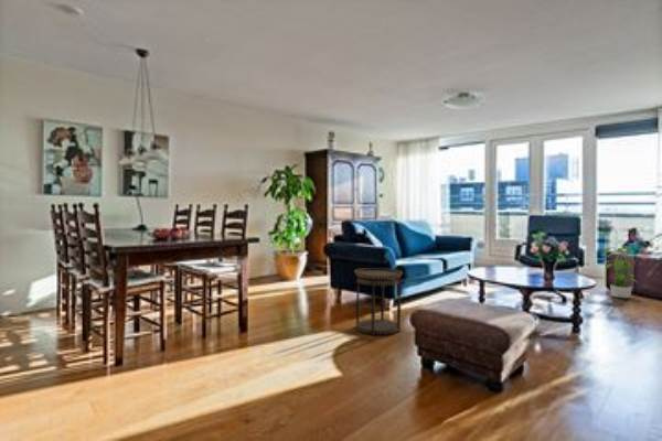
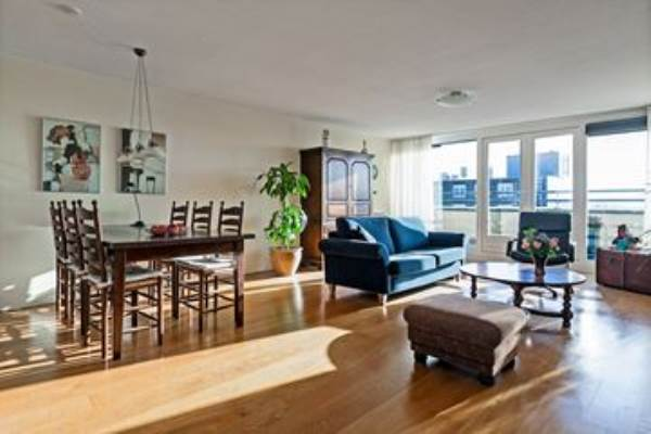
- potted plant (617, 270)
- side table (381, 300)
